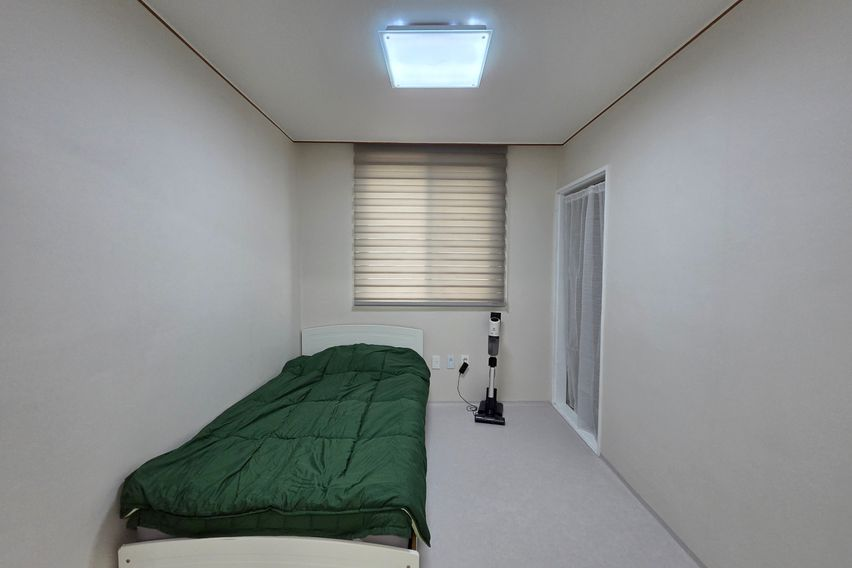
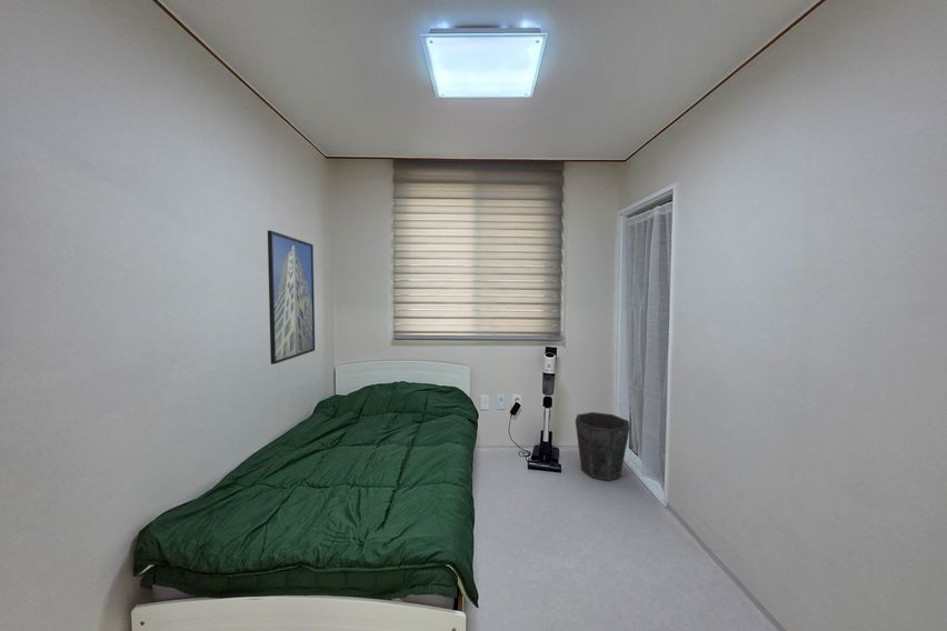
+ waste bin (601, 445)
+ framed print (293, 298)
